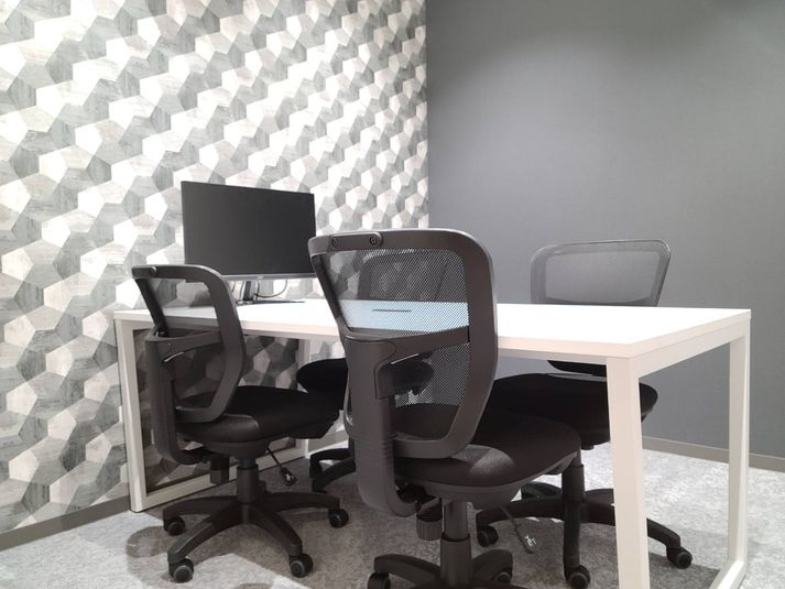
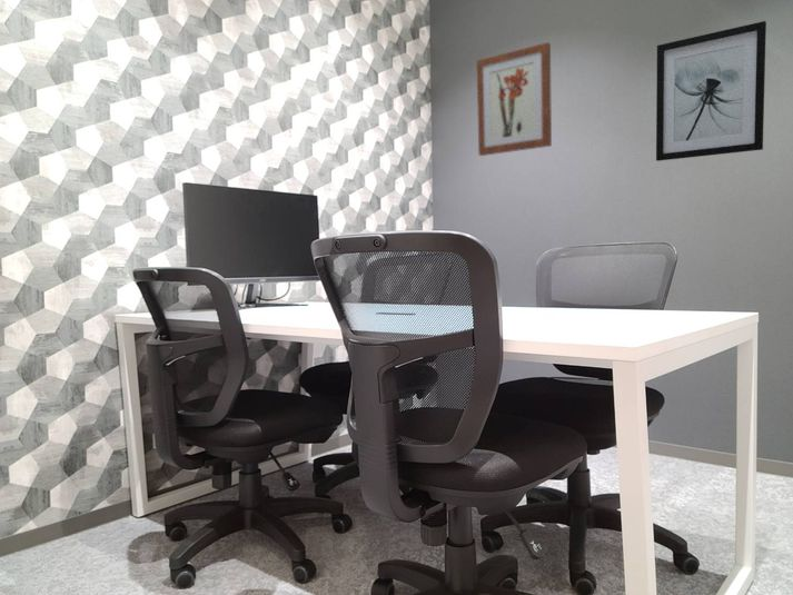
+ wall art (707, 95)
+ wall art (513, 101)
